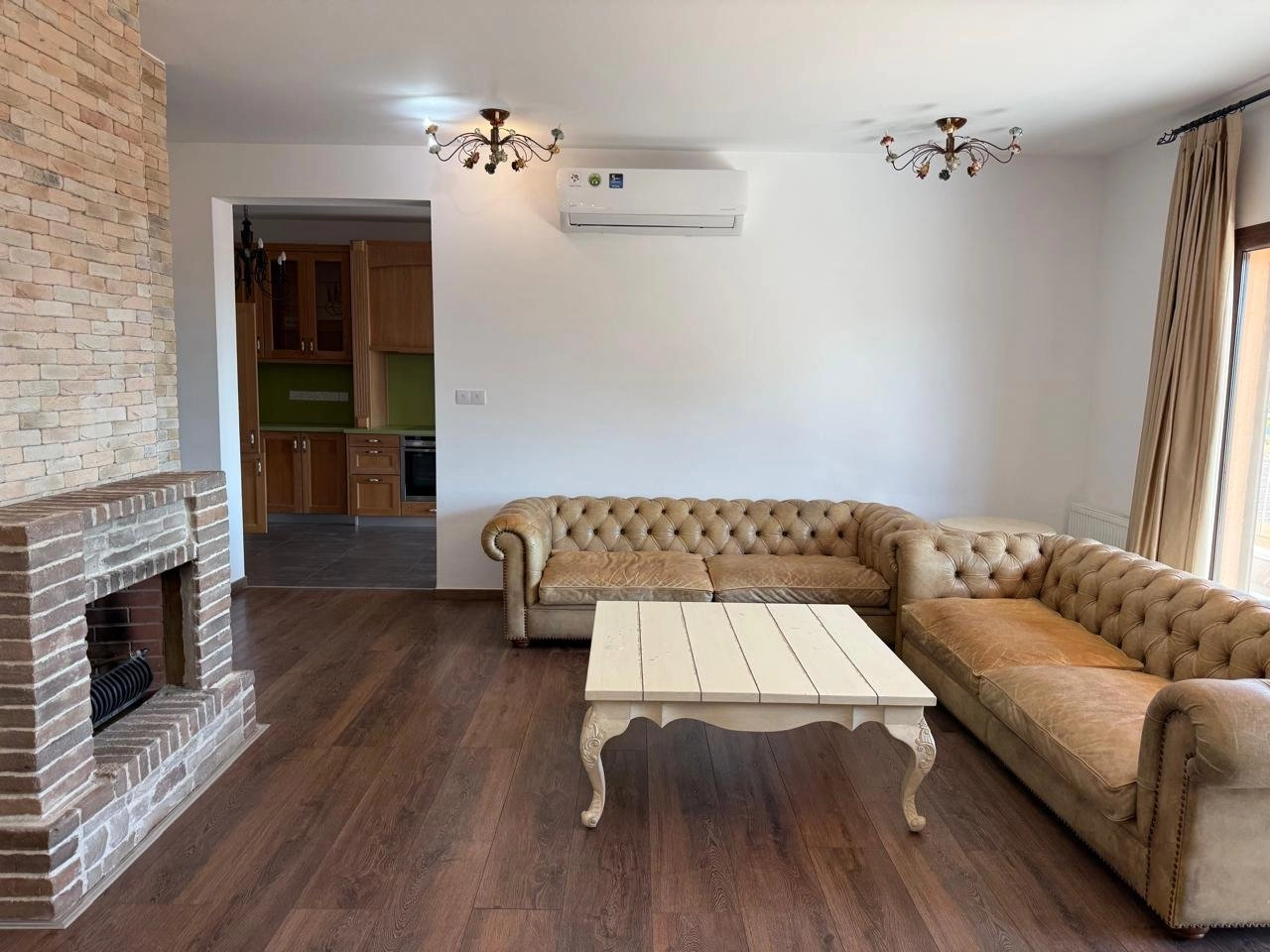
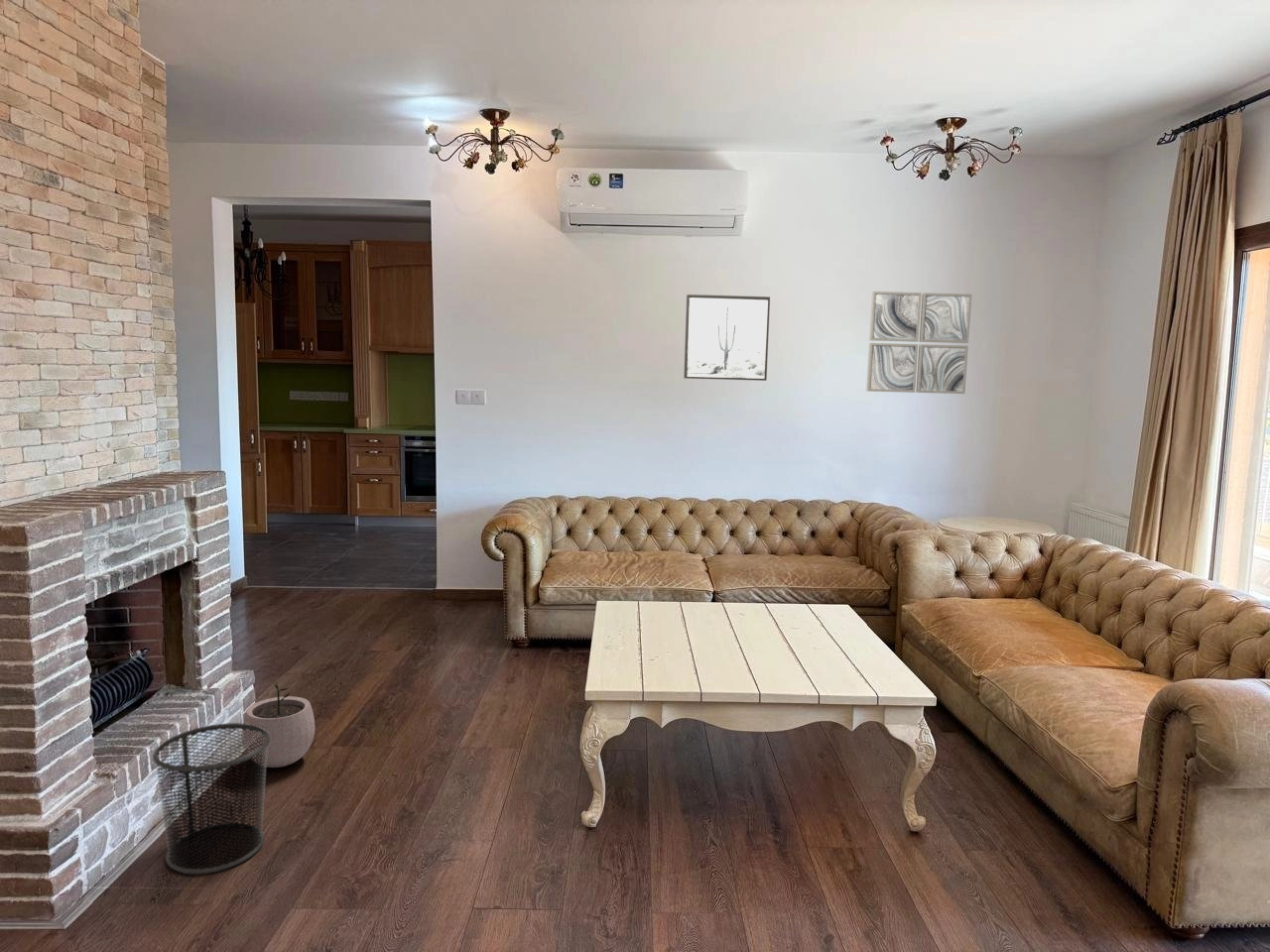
+ waste bin (214, 797)
+ wall art (917, 341)
+ plant pot (279, 722)
+ wall art (726, 337)
